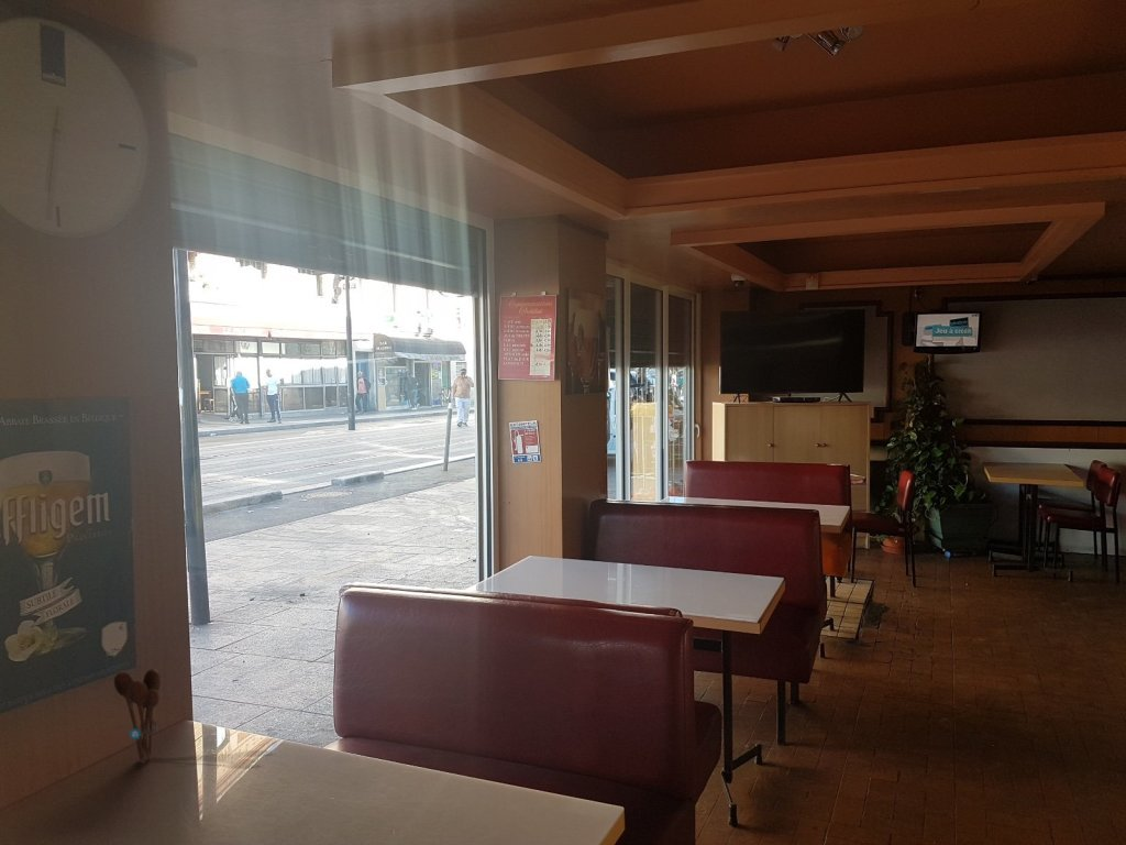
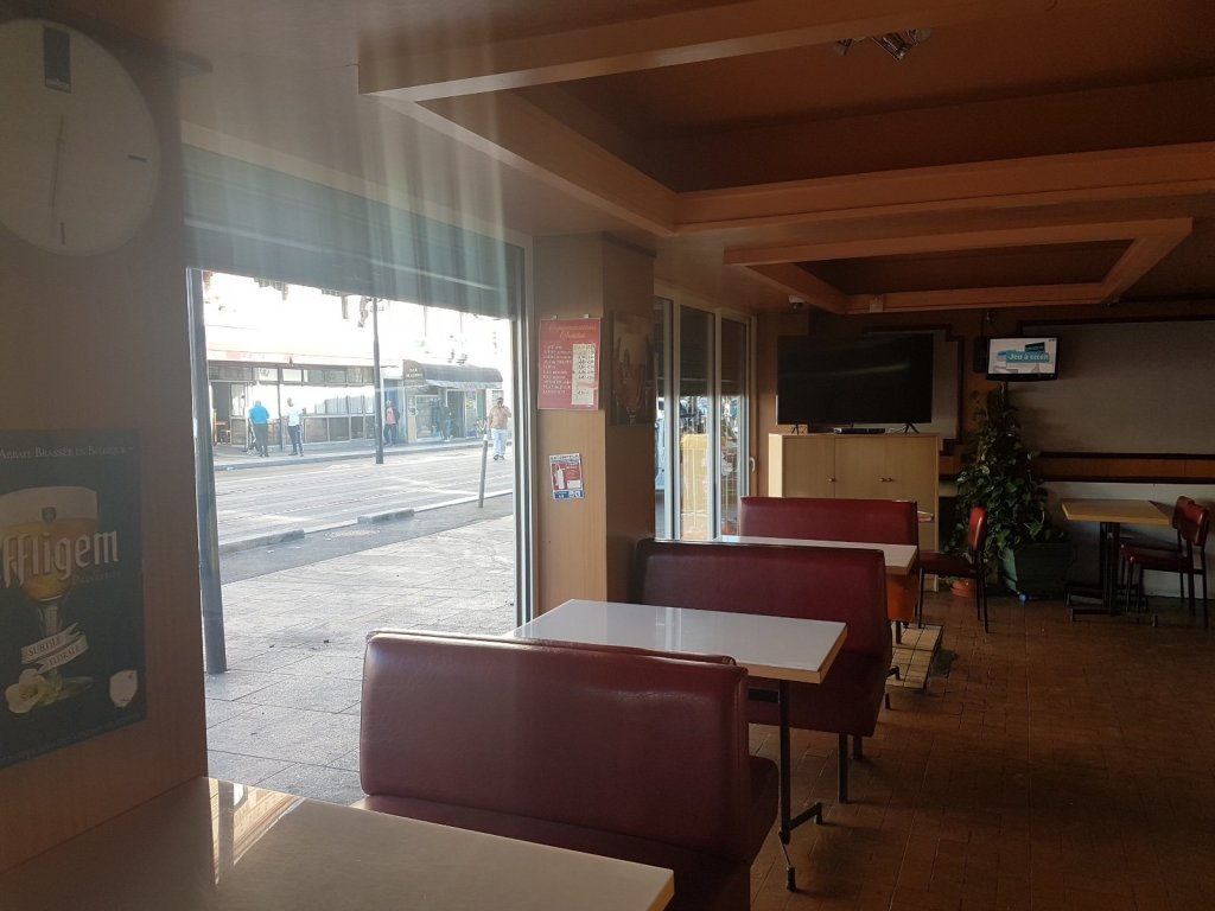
- utensil holder (139, 713)
